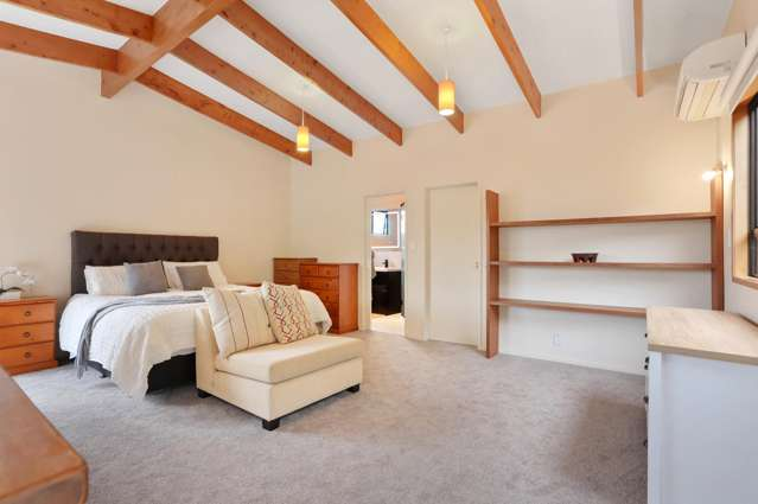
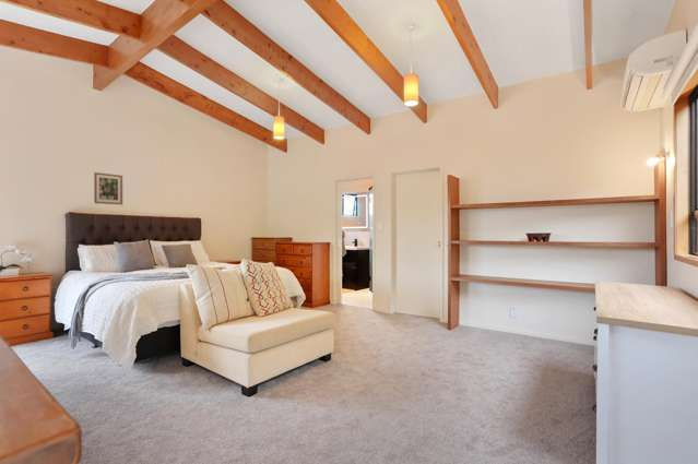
+ wall art (108, 189)
